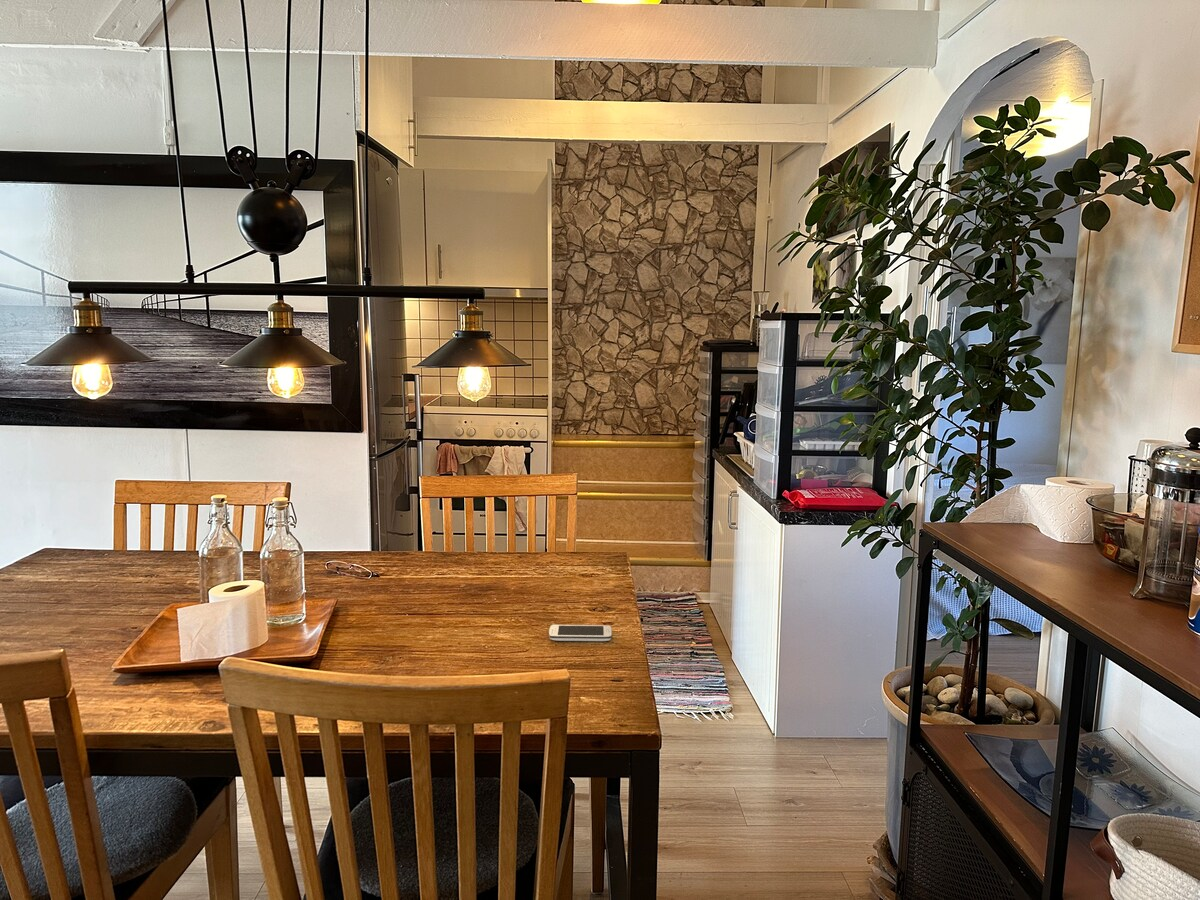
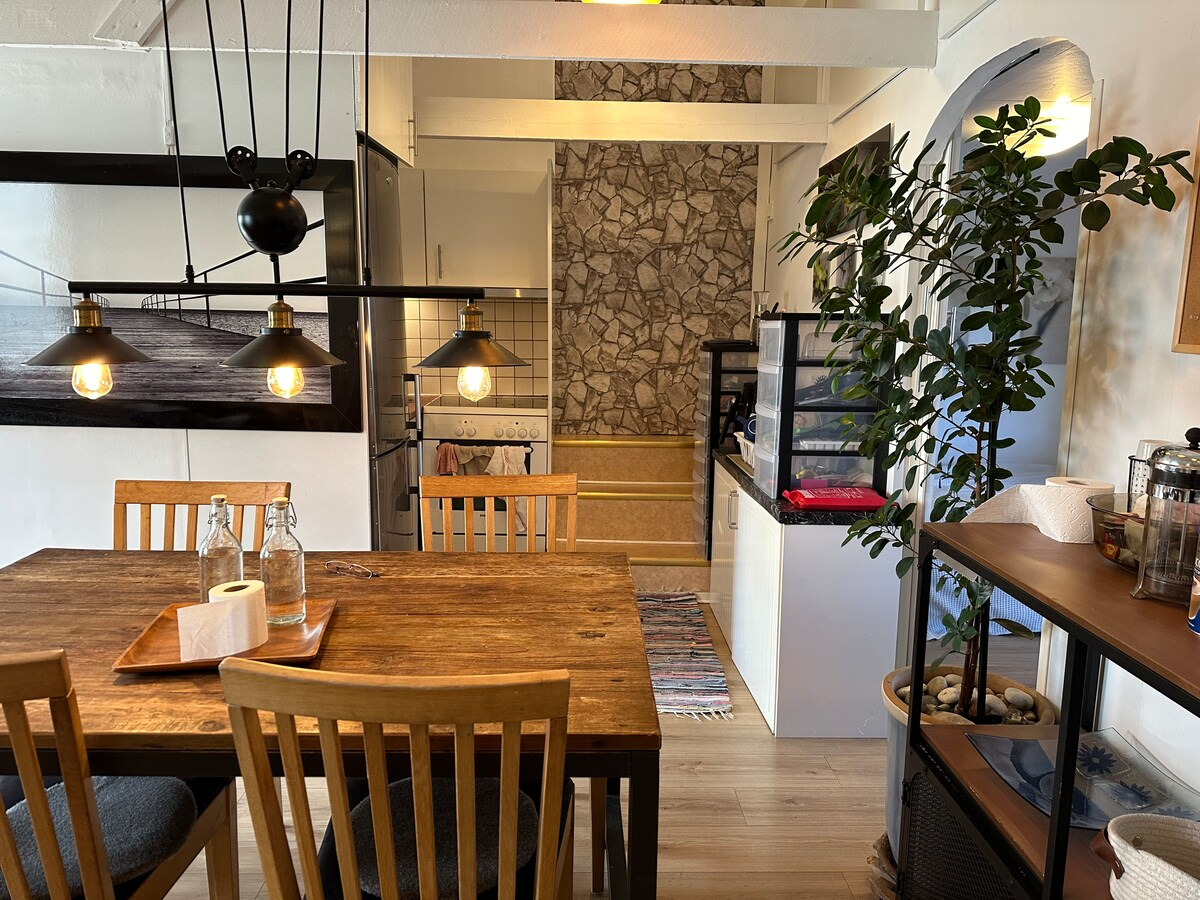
- smartphone (580, 632)
